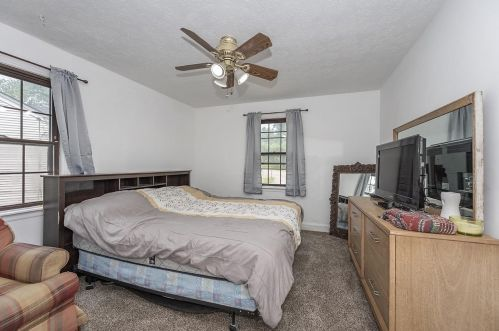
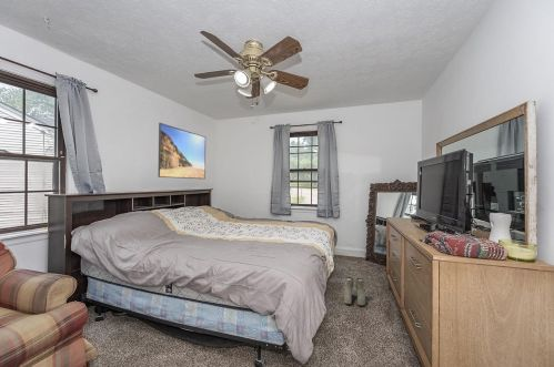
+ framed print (184, 154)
+ boots (357, 289)
